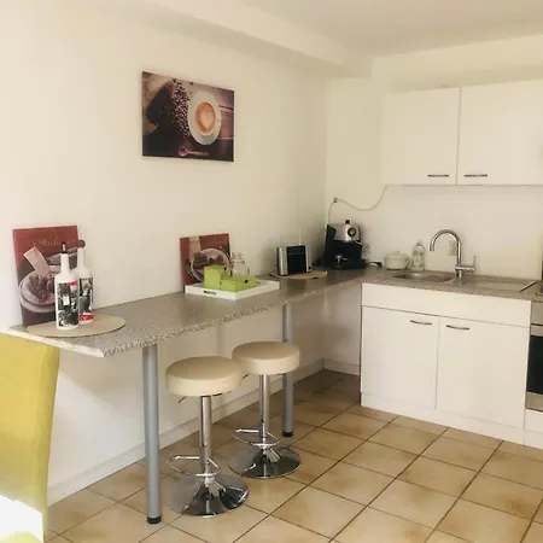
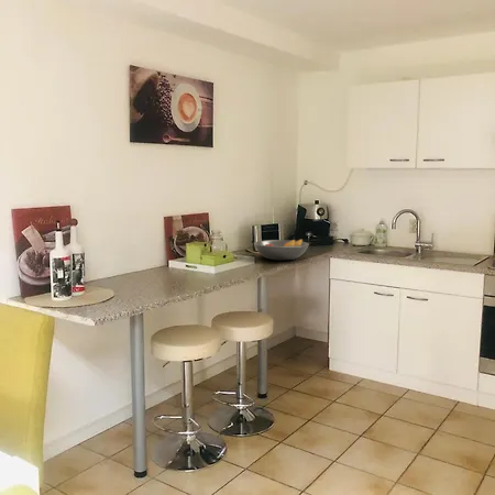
+ fruit bowl (280, 249)
